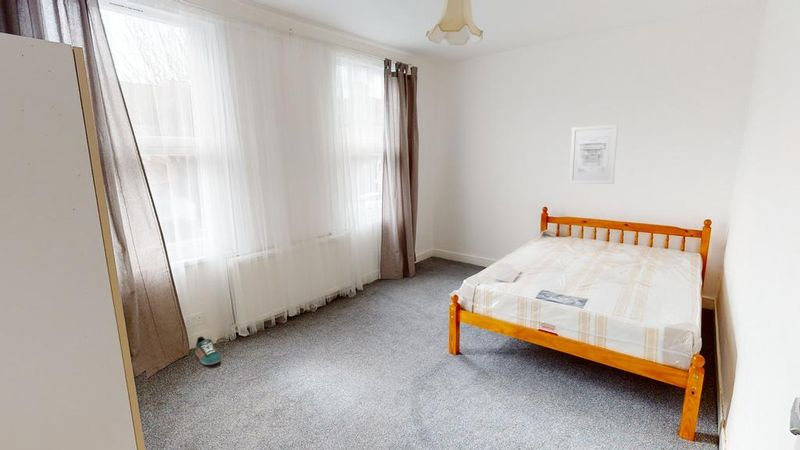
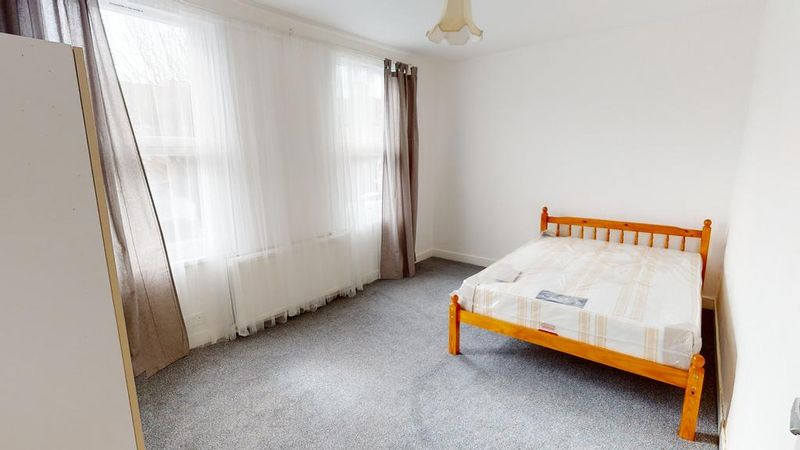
- wall art (592, 155)
- sneaker (206, 350)
